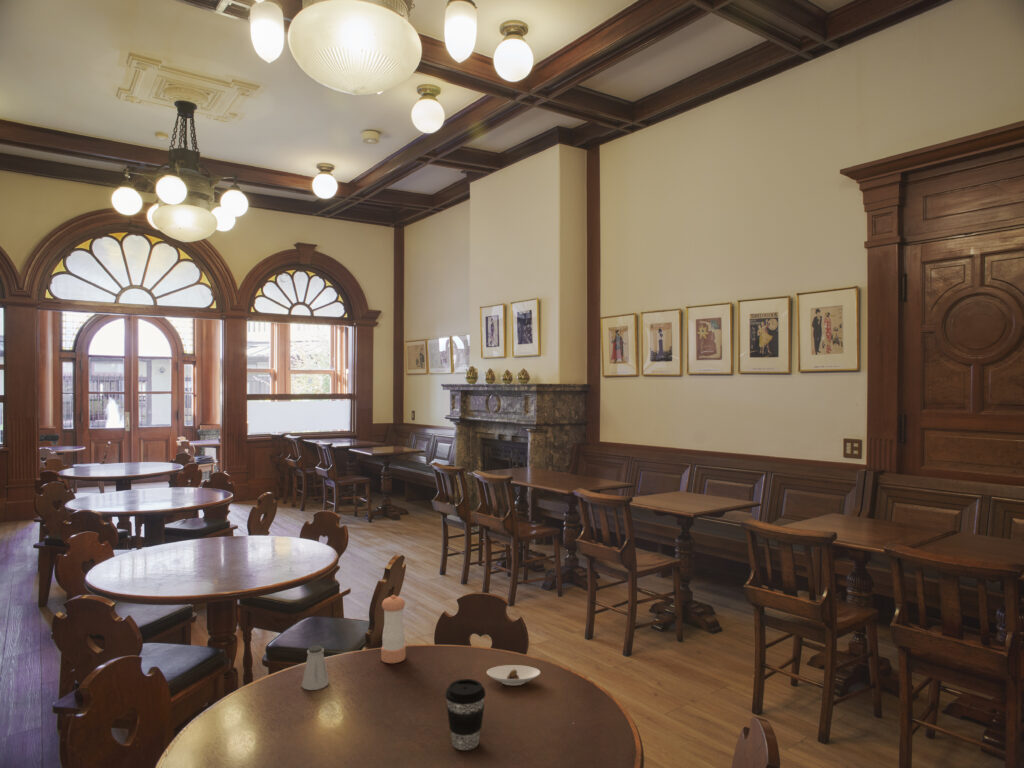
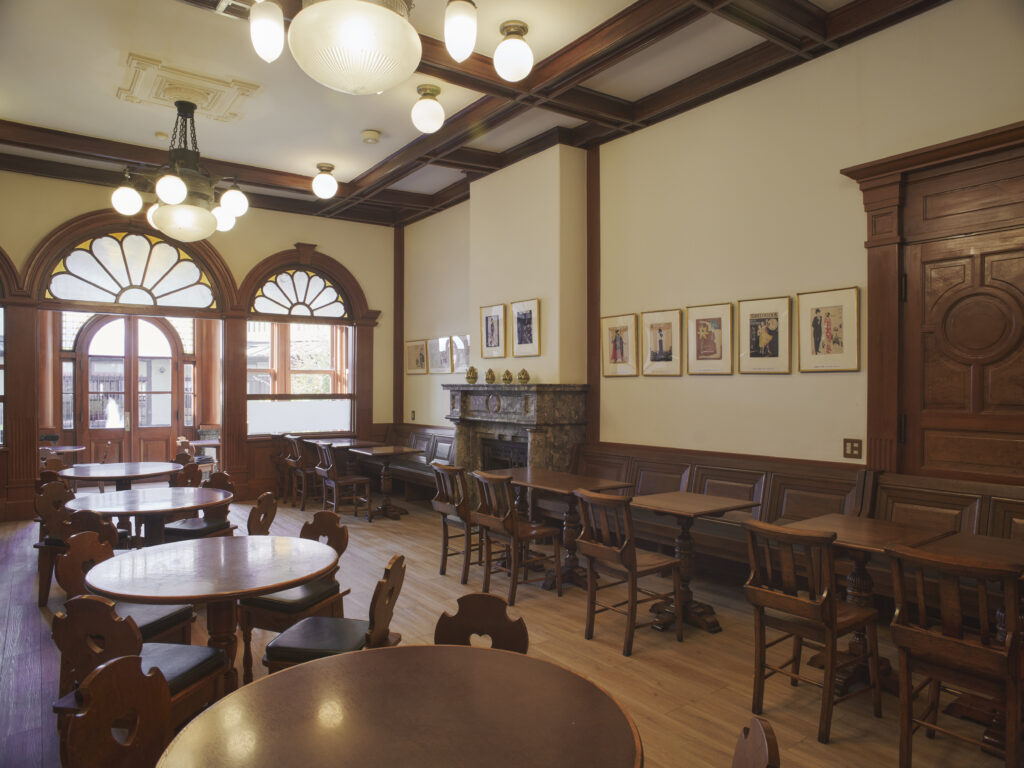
- pepper shaker (393, 626)
- saucer (513, 675)
- coffee cup (465, 714)
- saltshaker (315, 665)
